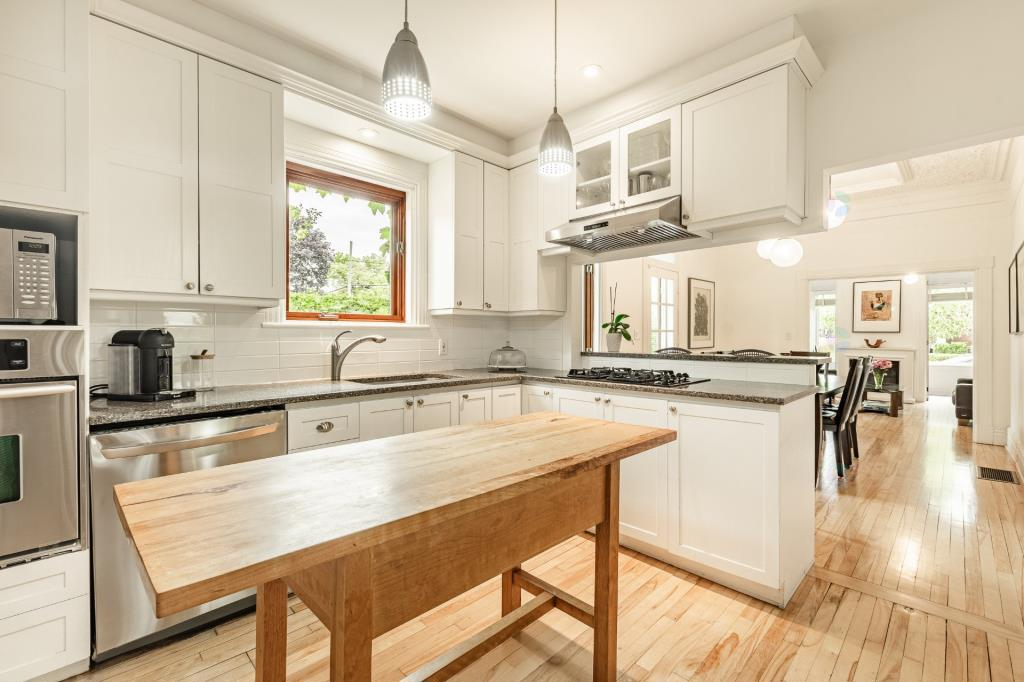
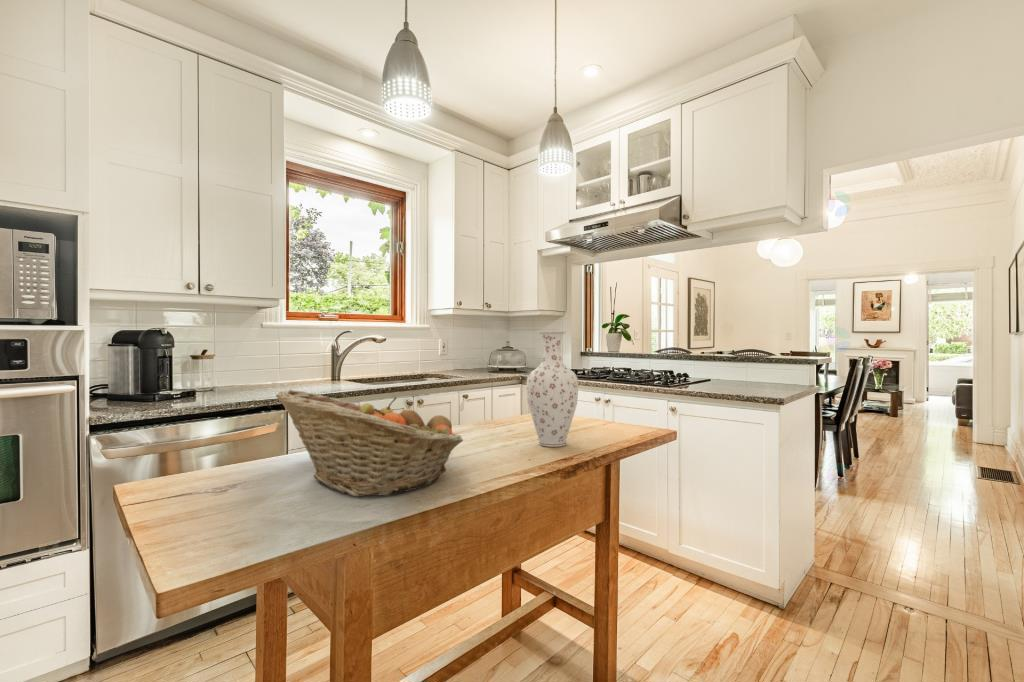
+ fruit basket (370, 431)
+ vase (552, 387)
